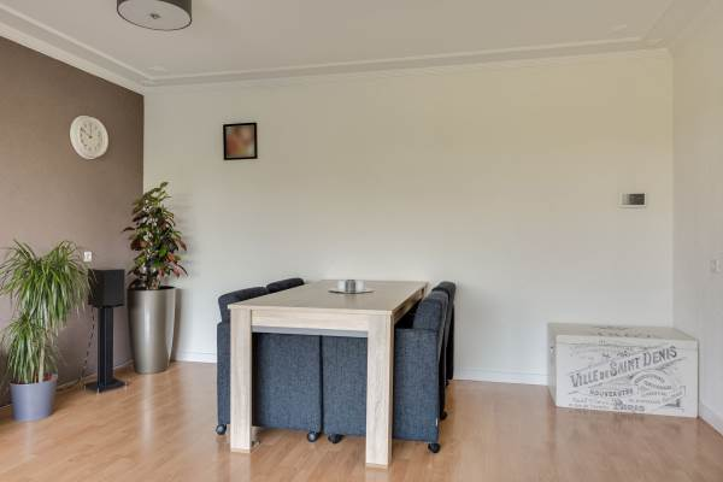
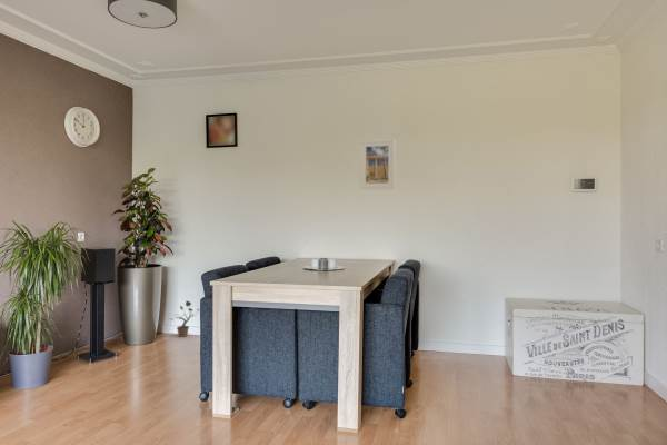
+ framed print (377, 165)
+ potted plant (183, 318)
